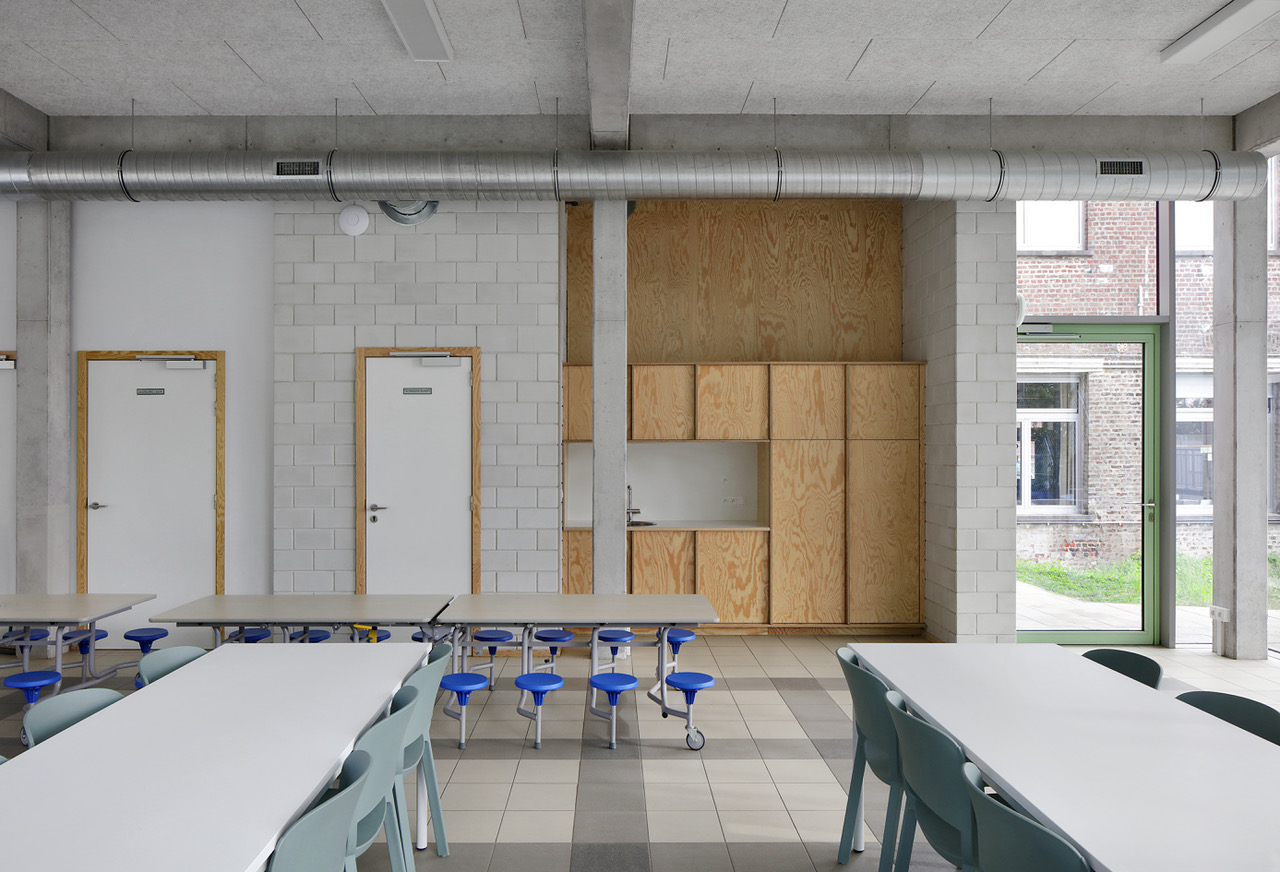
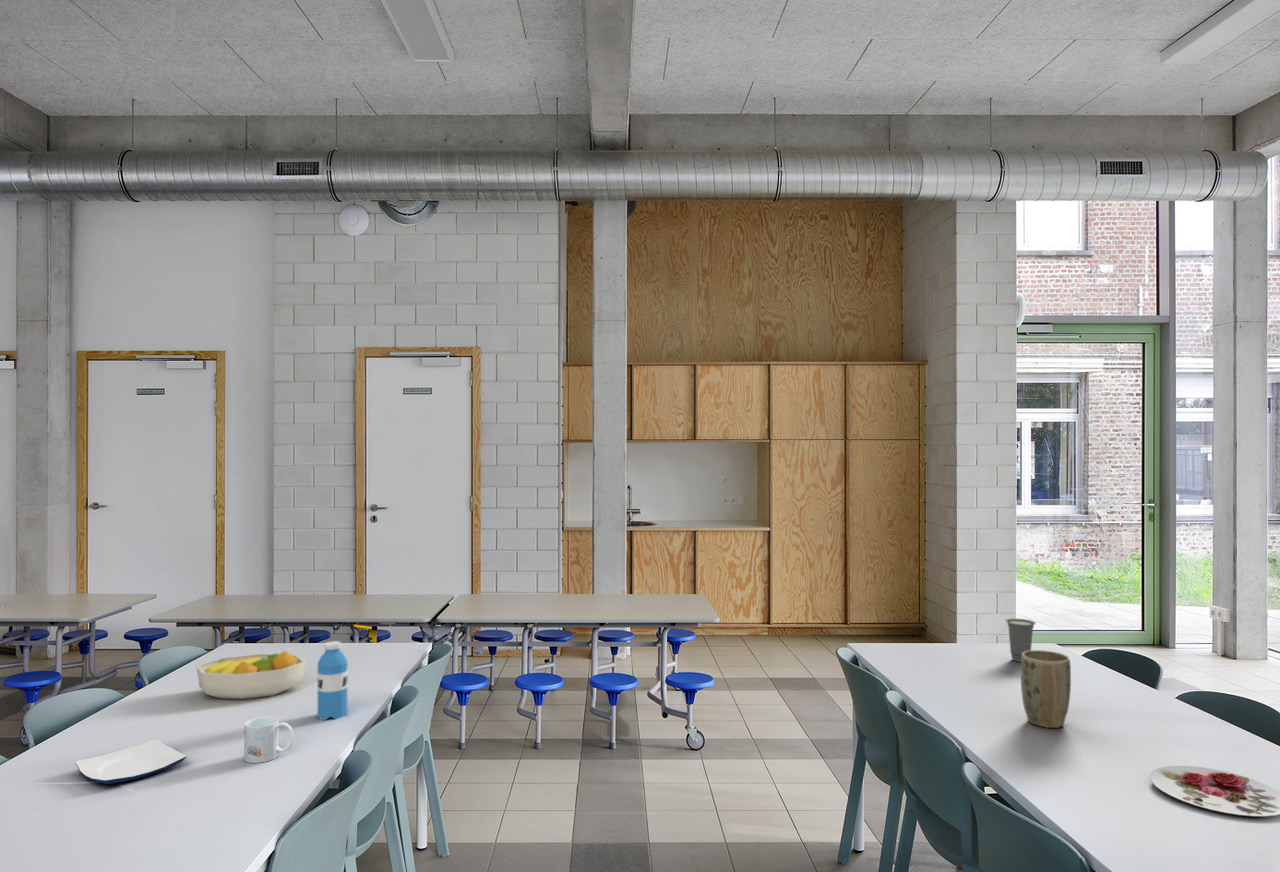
+ mug (269, 738)
+ water bottle (332, 679)
+ fruit bowl (251, 671)
+ plate (131, 764)
+ plant pot (1045, 689)
+ plate (1217, 788)
+ cup (1020, 640)
